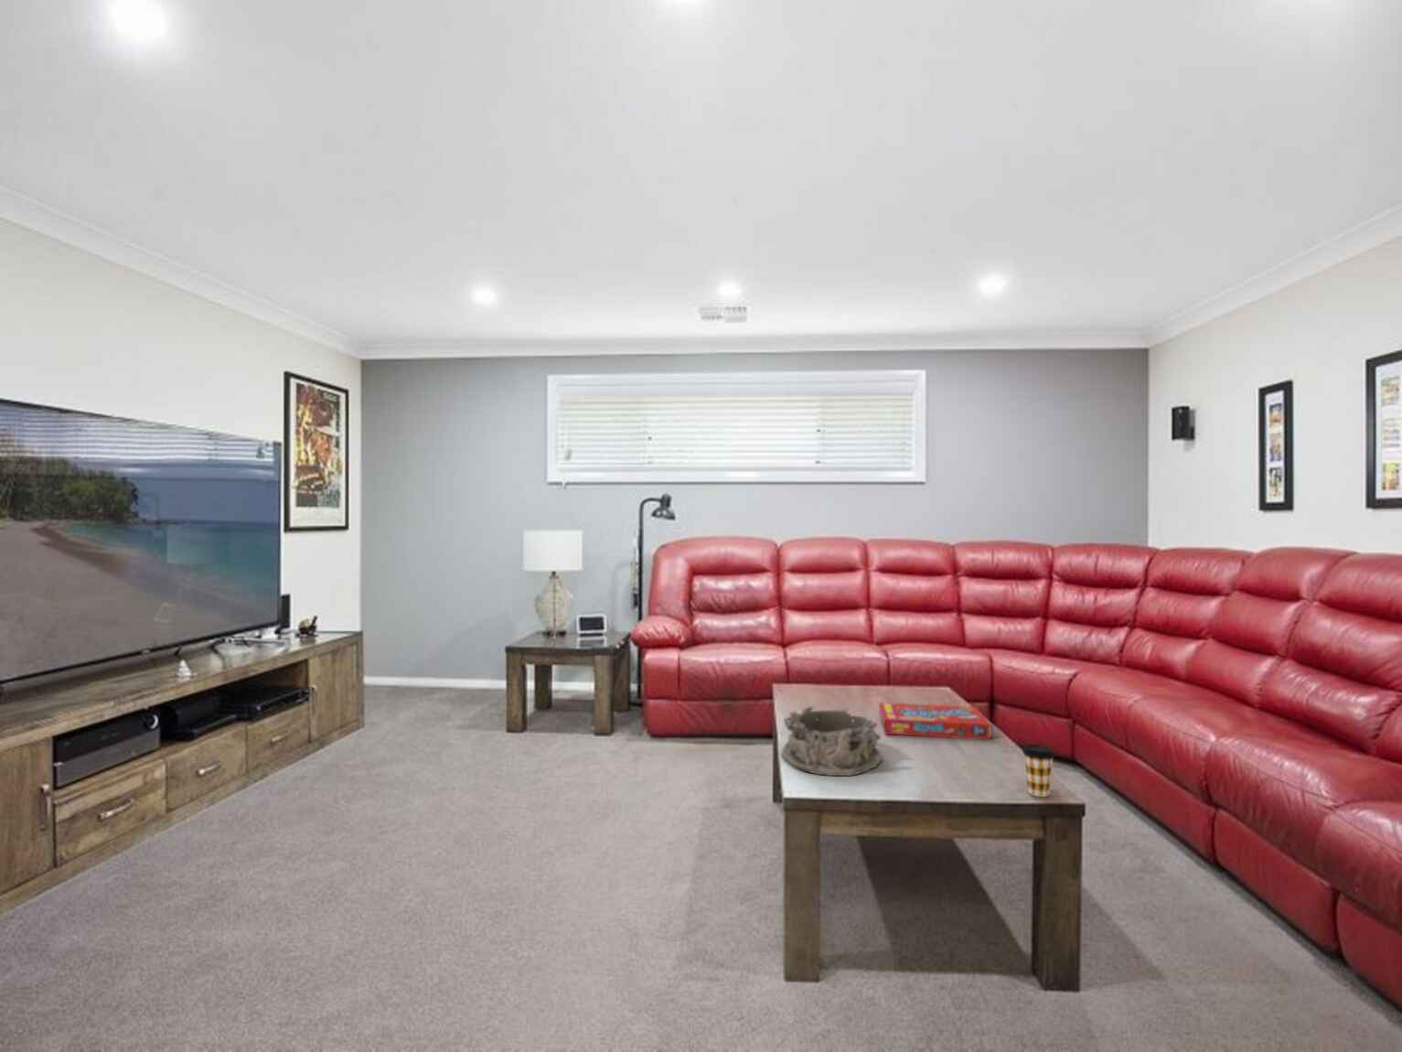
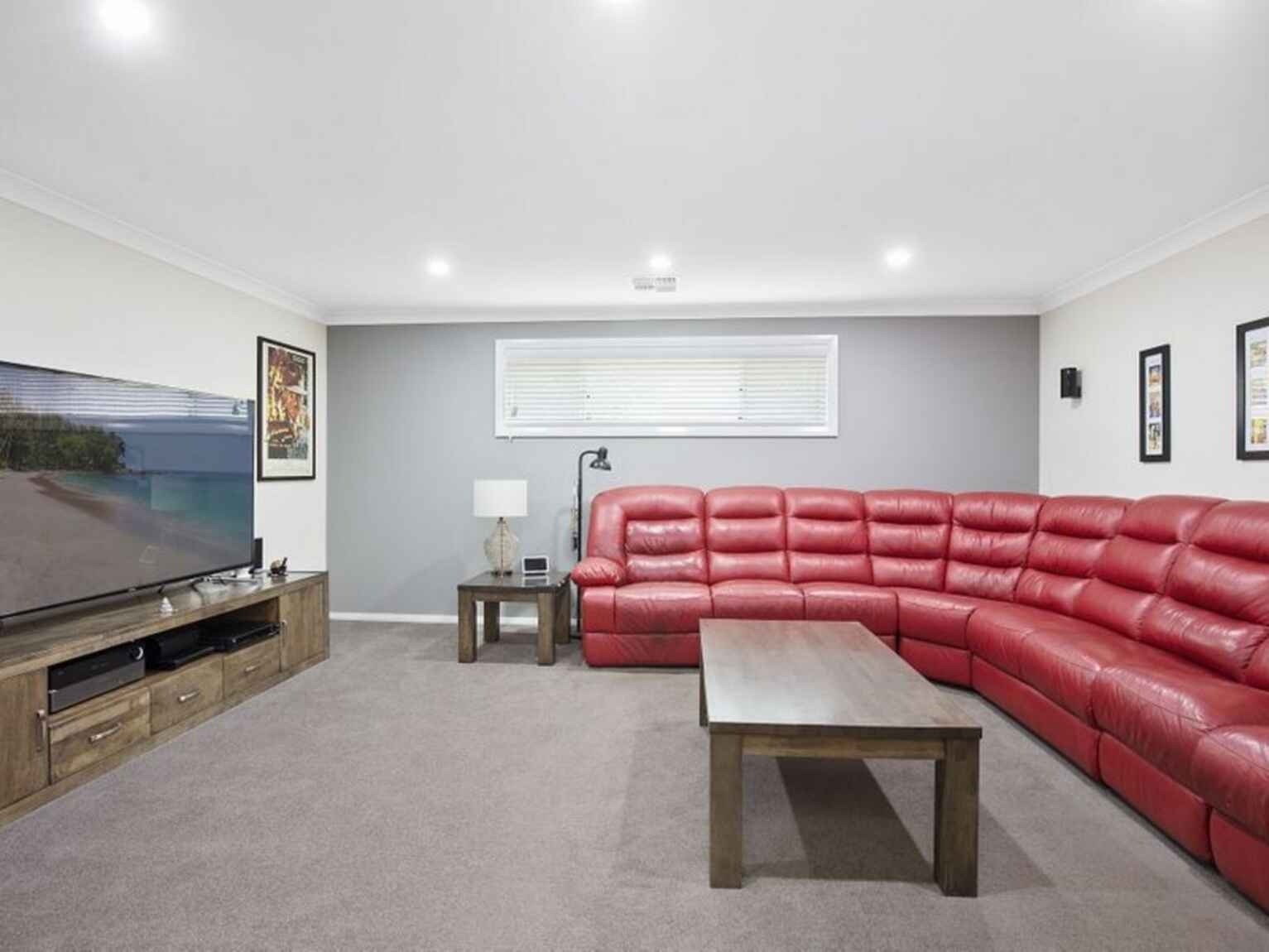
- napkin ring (831, 736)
- coffee cup (1039, 770)
- snack box (932, 719)
